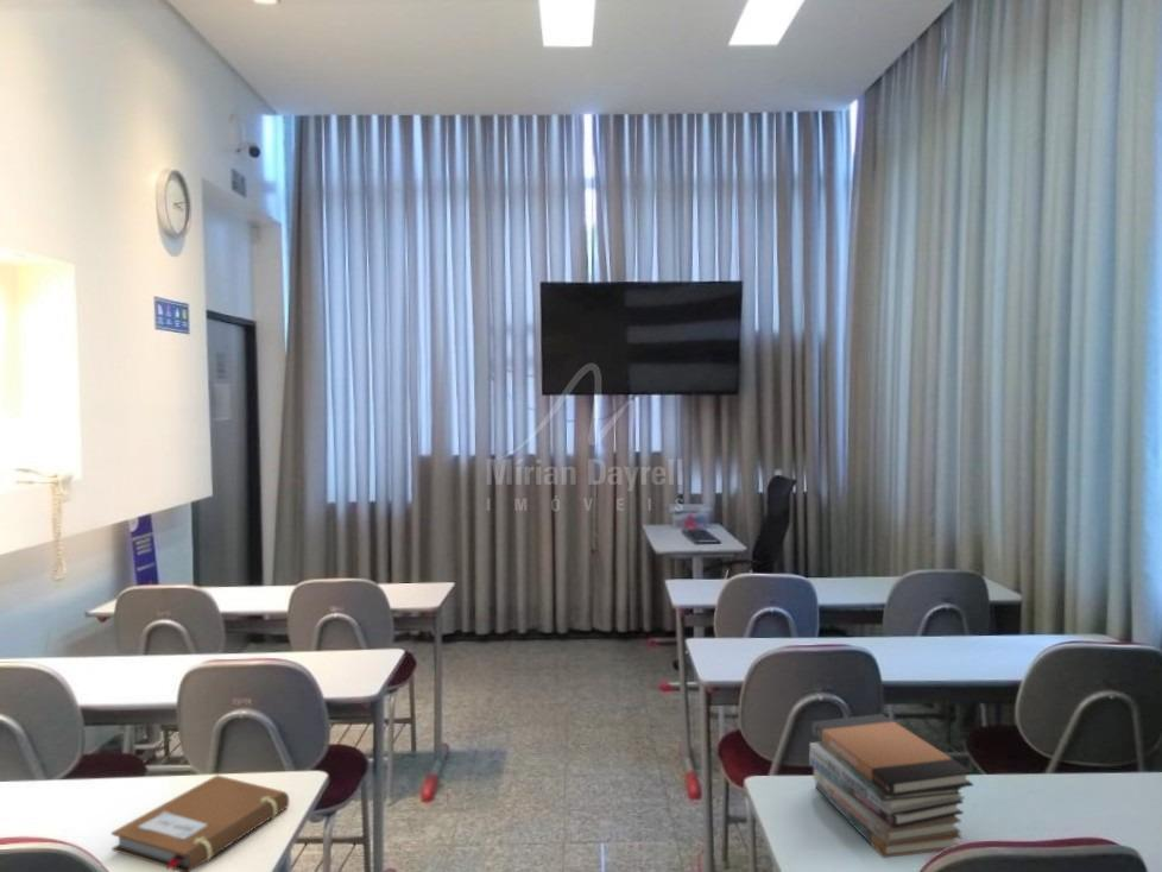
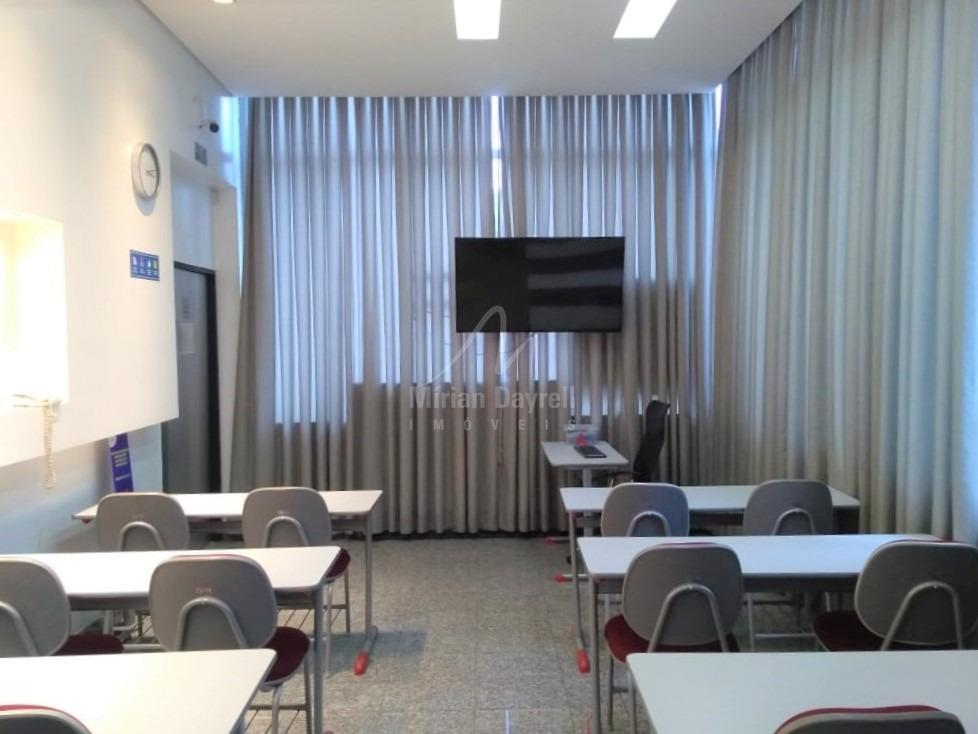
- book stack (883, 779)
- notebook (202, 821)
